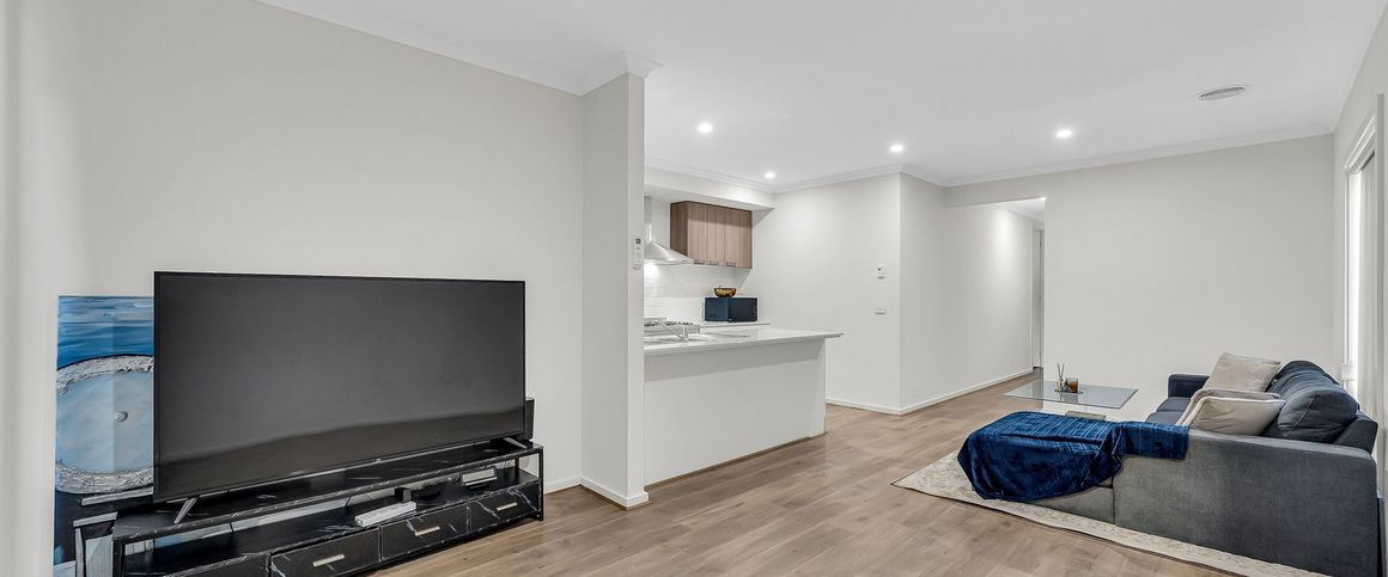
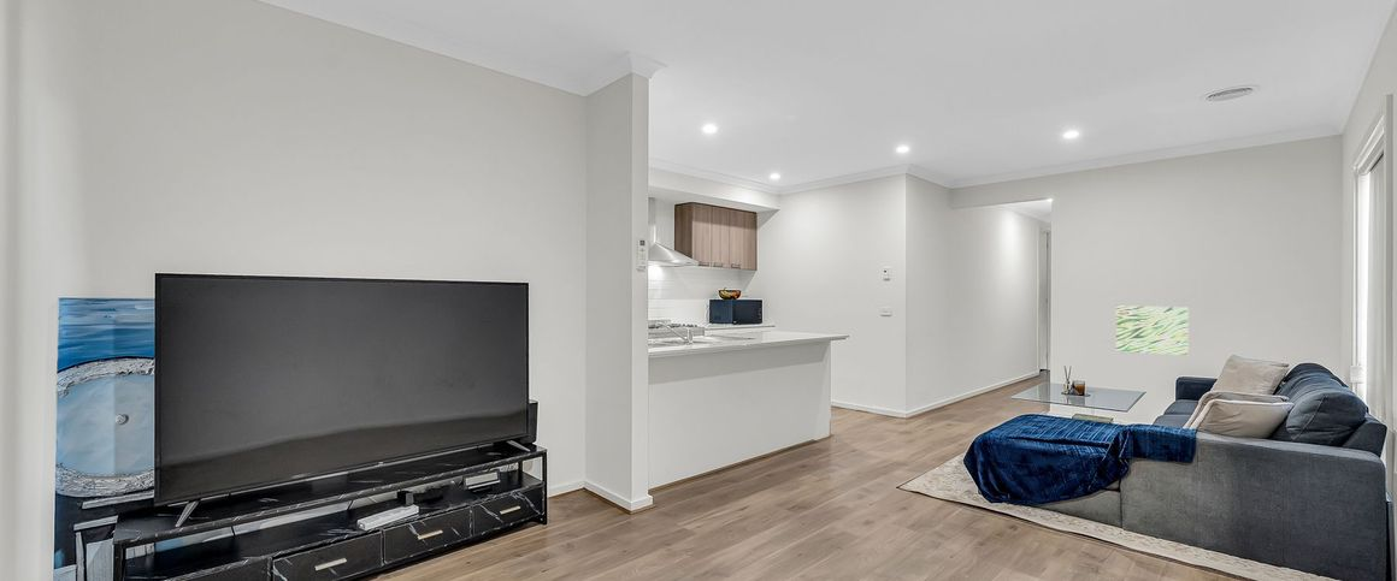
+ wall art (1150, 330)
